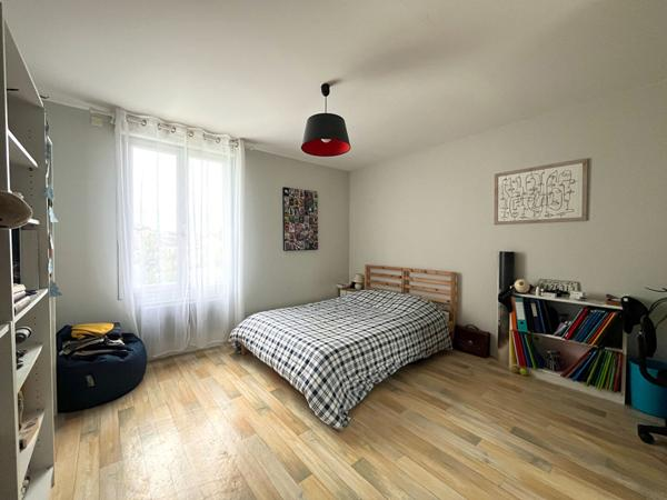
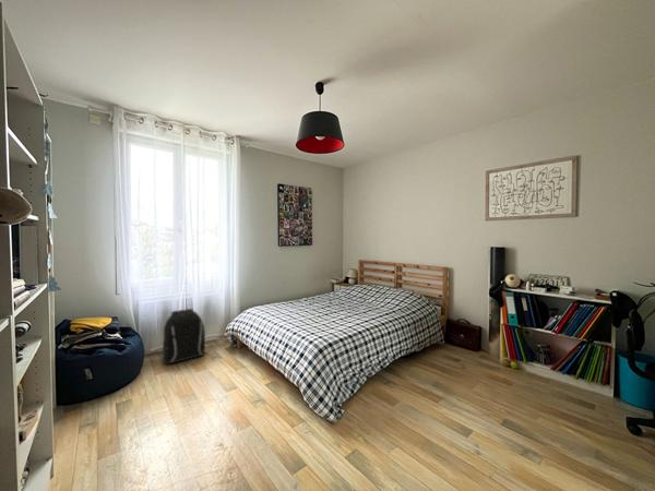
+ backpack (182, 334)
